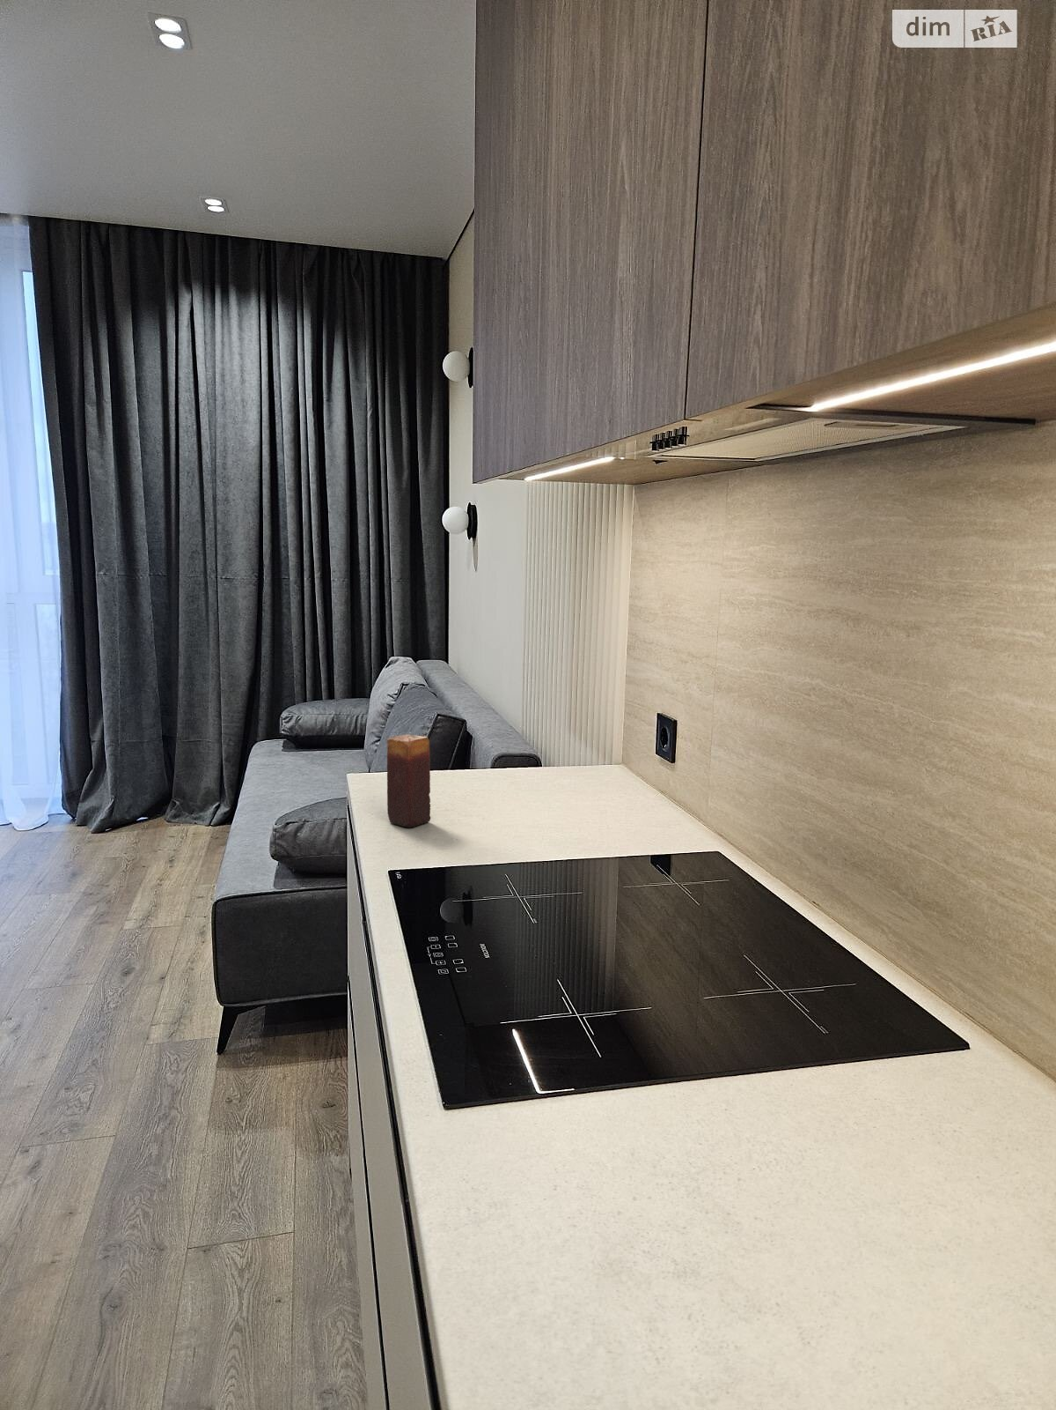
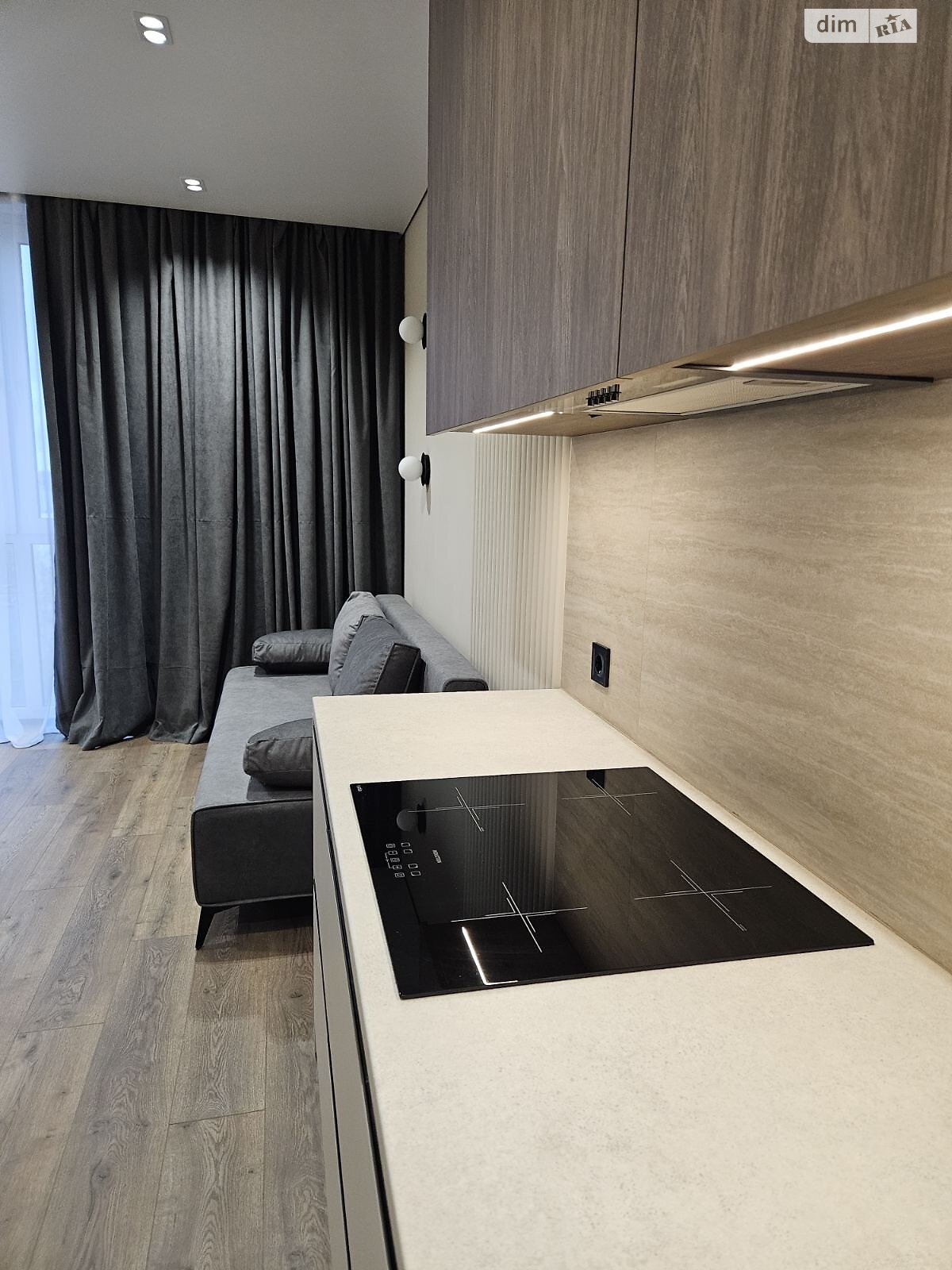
- candle (408, 779)
